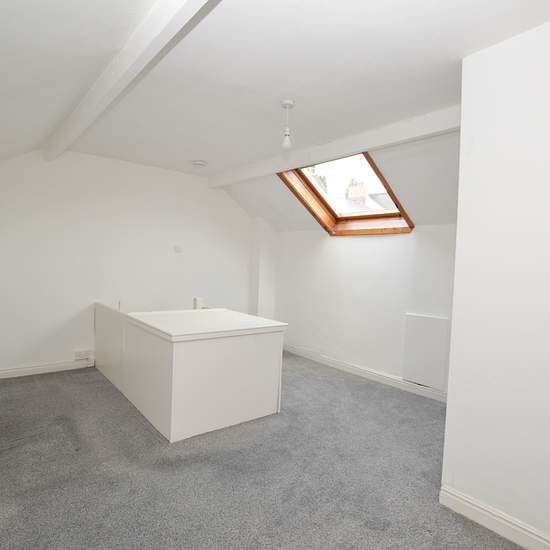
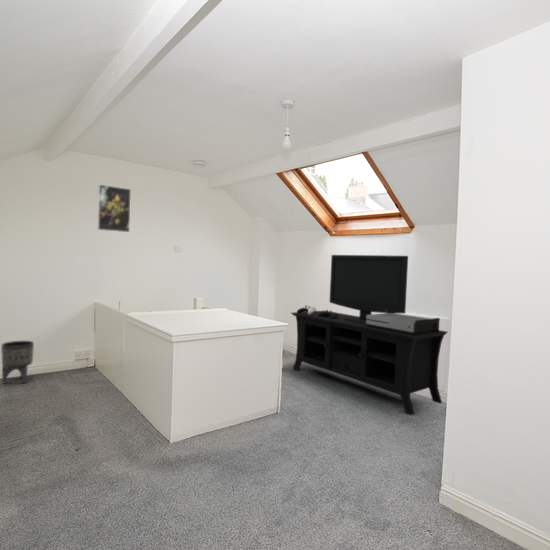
+ media console (360, 320)
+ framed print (114, 209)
+ planter (17, 362)
